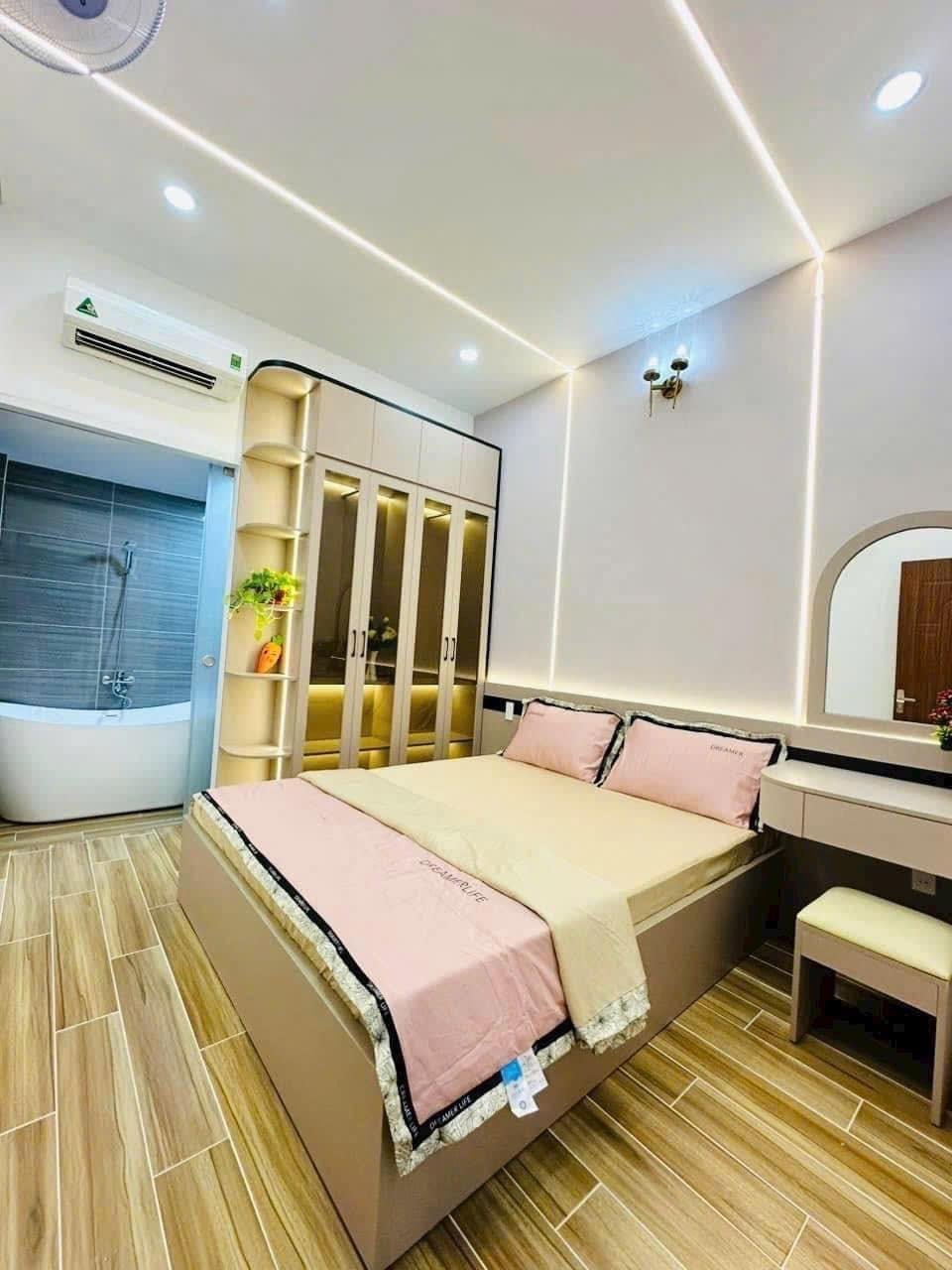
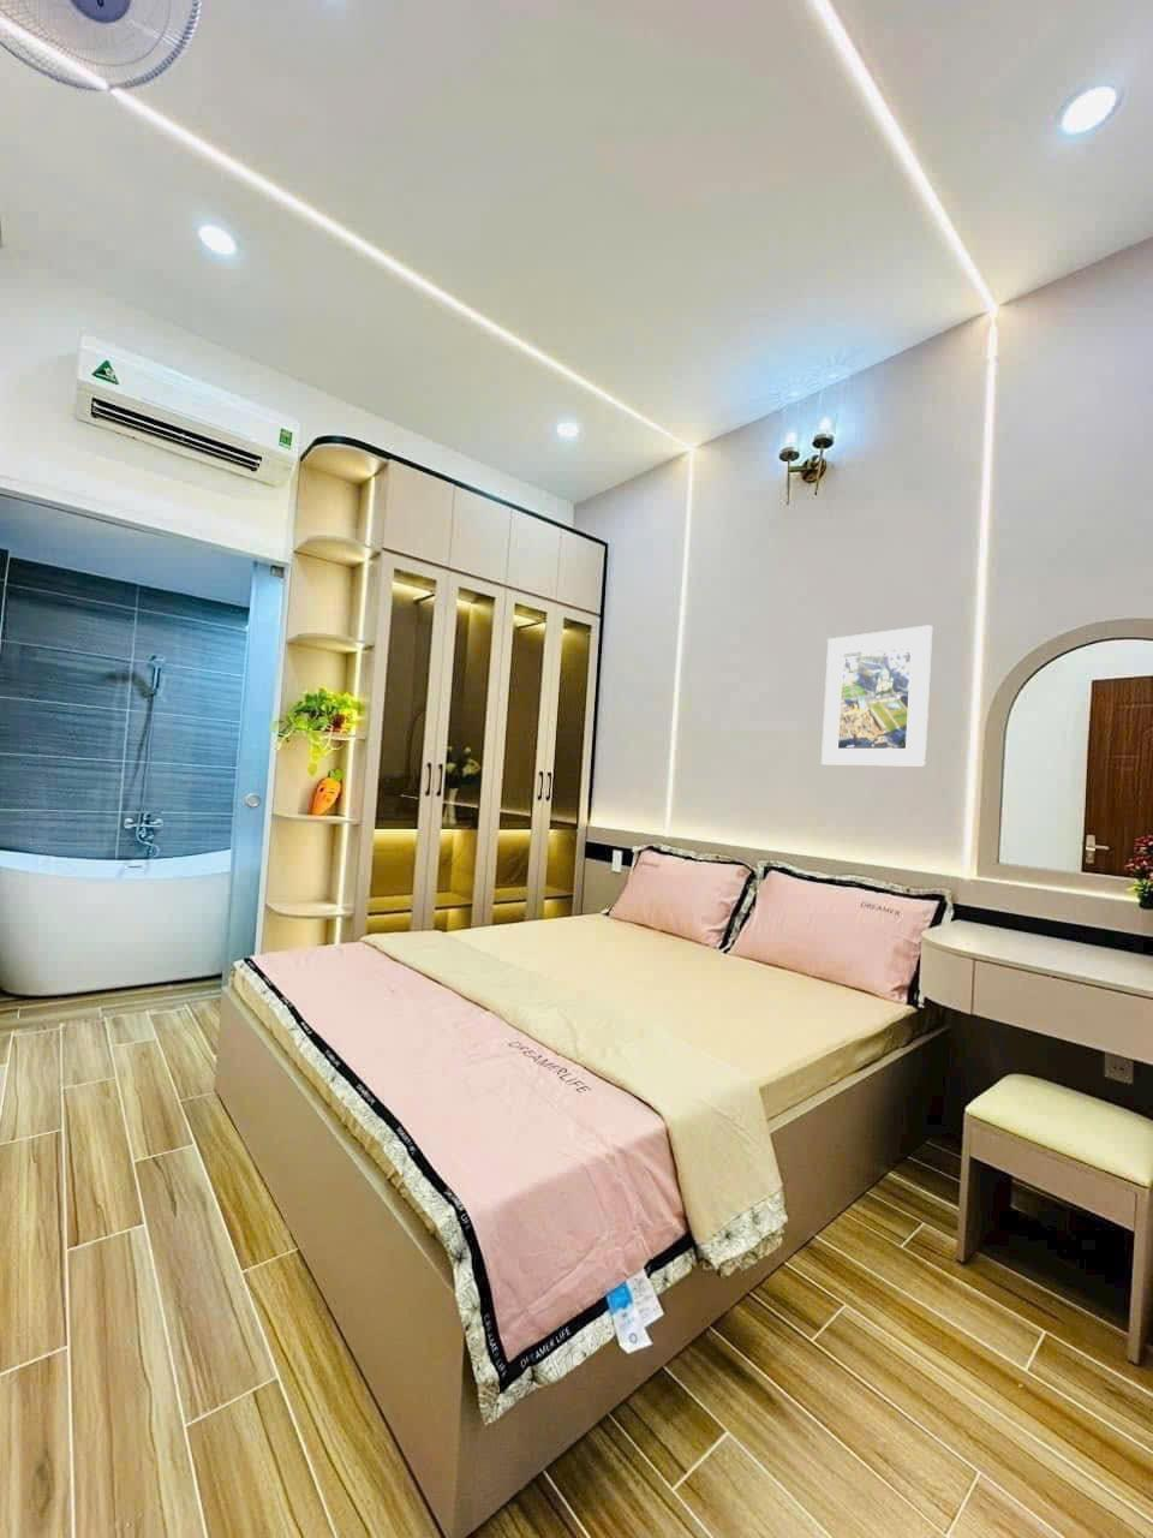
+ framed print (873, 698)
